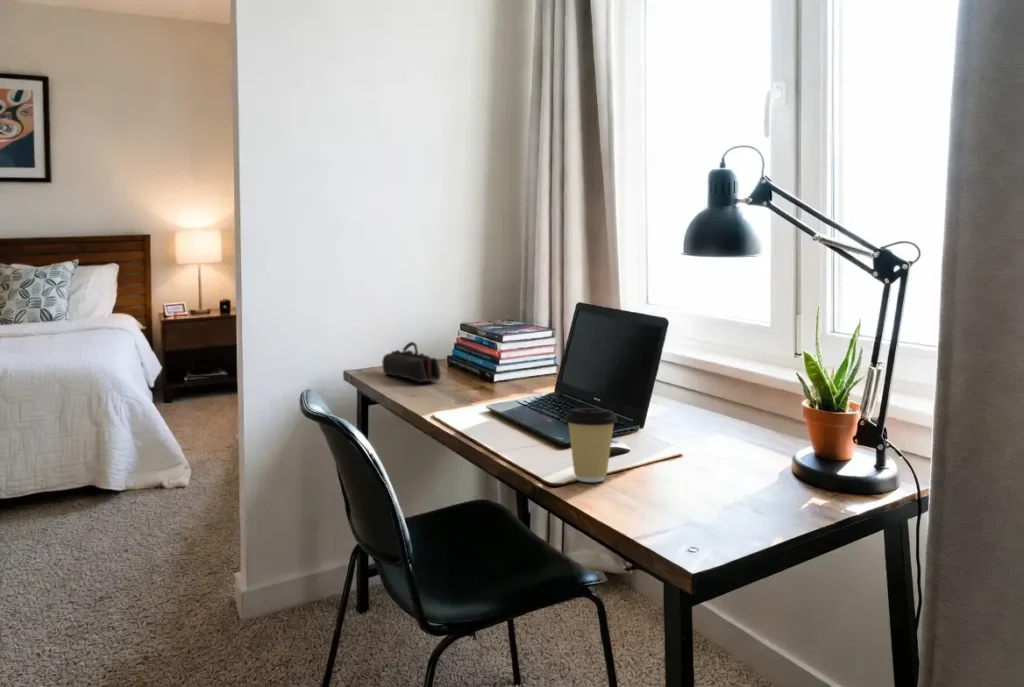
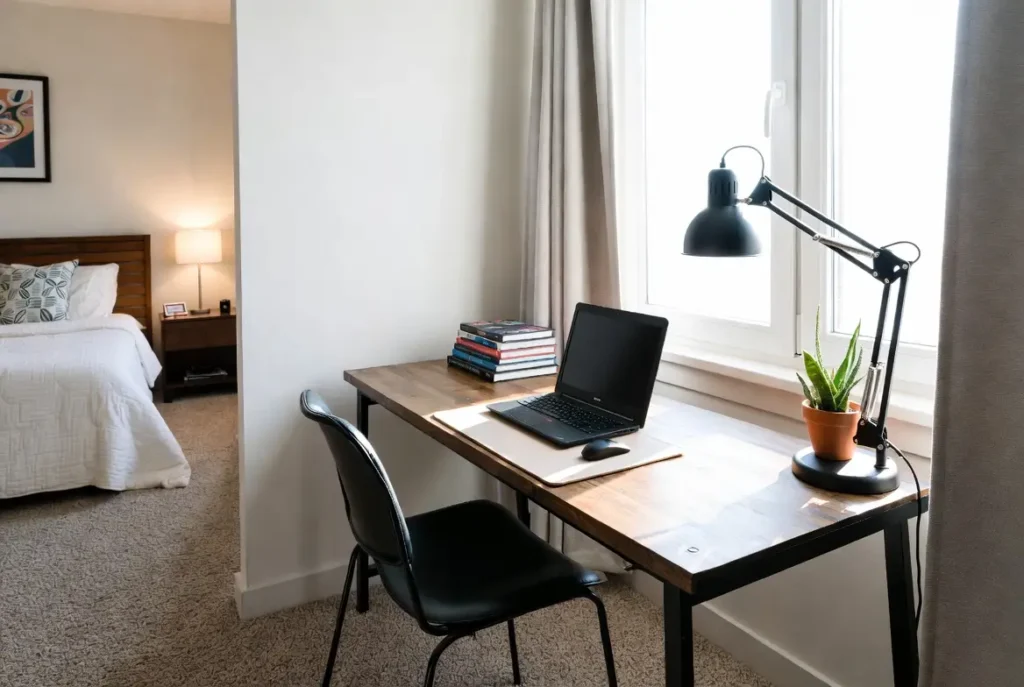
- pencil case (410, 360)
- coffee cup (590, 443)
